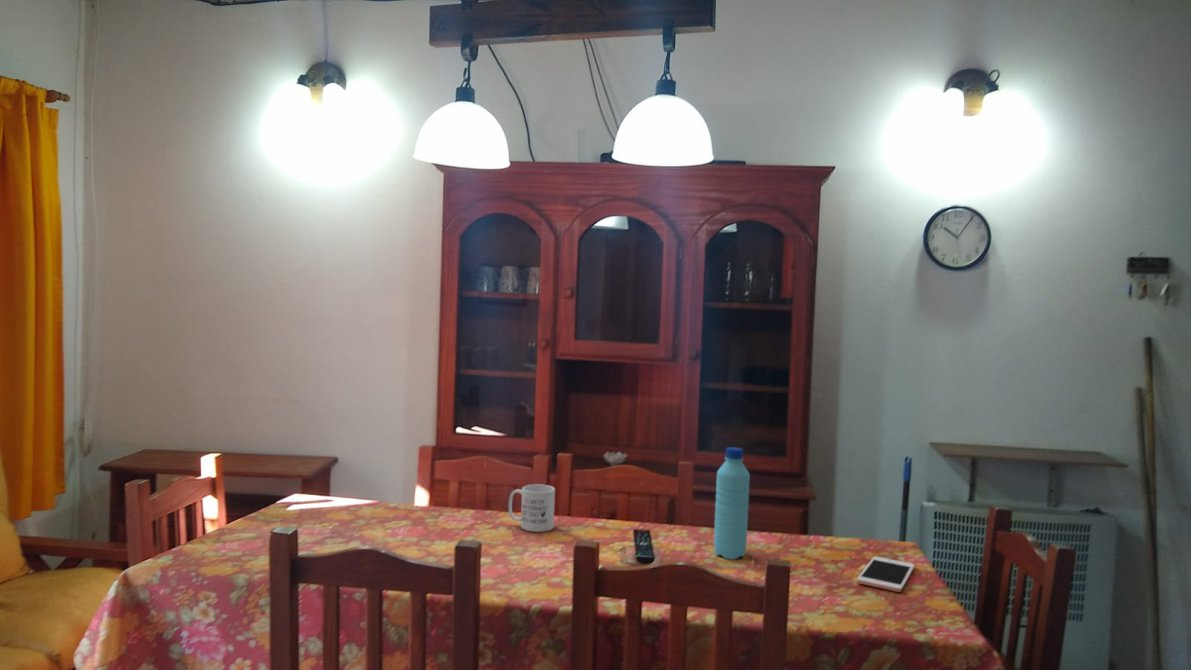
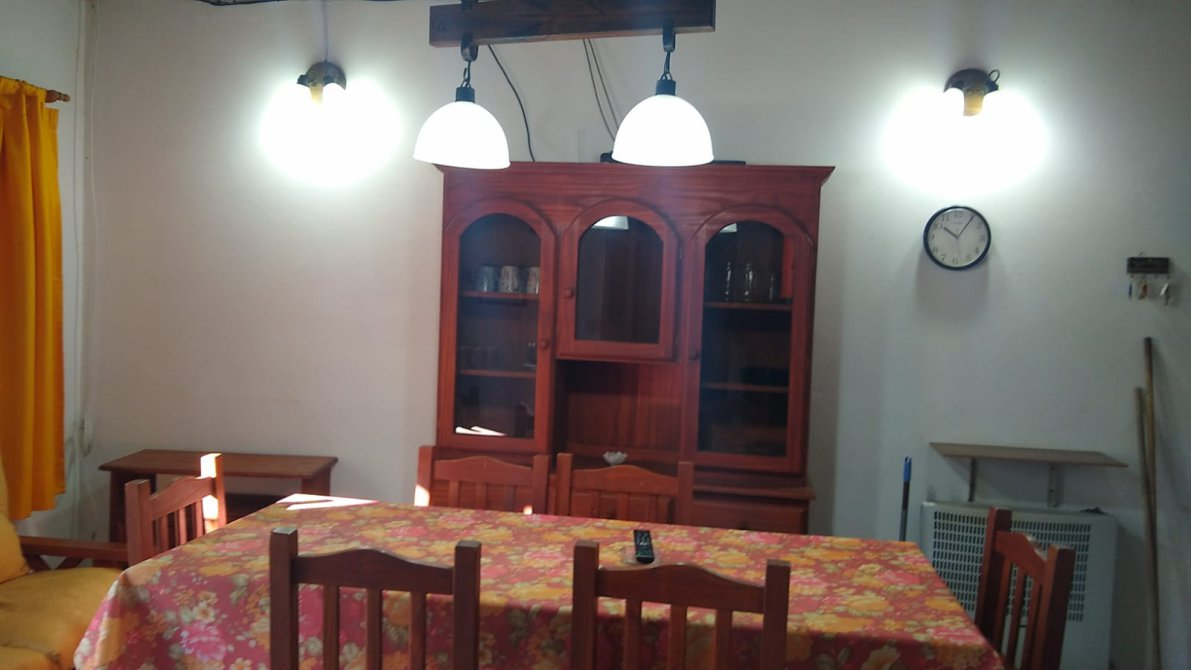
- cell phone (886, 573)
- water bottle (731, 502)
- mug (531, 506)
